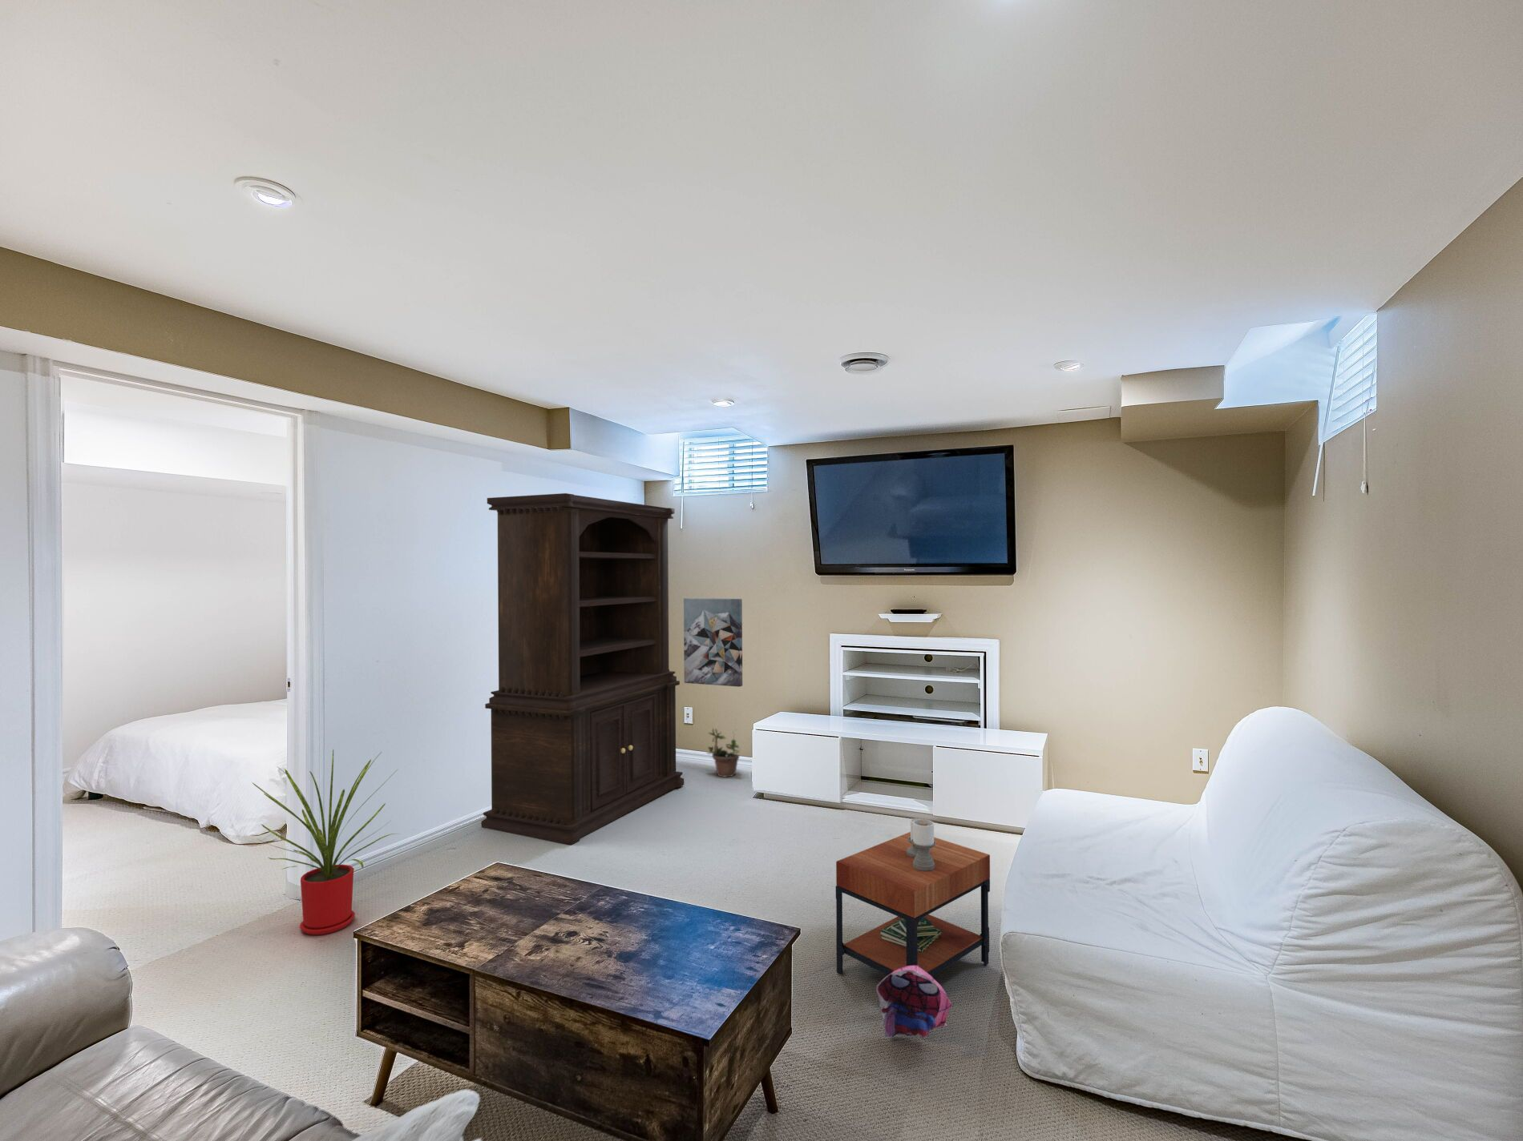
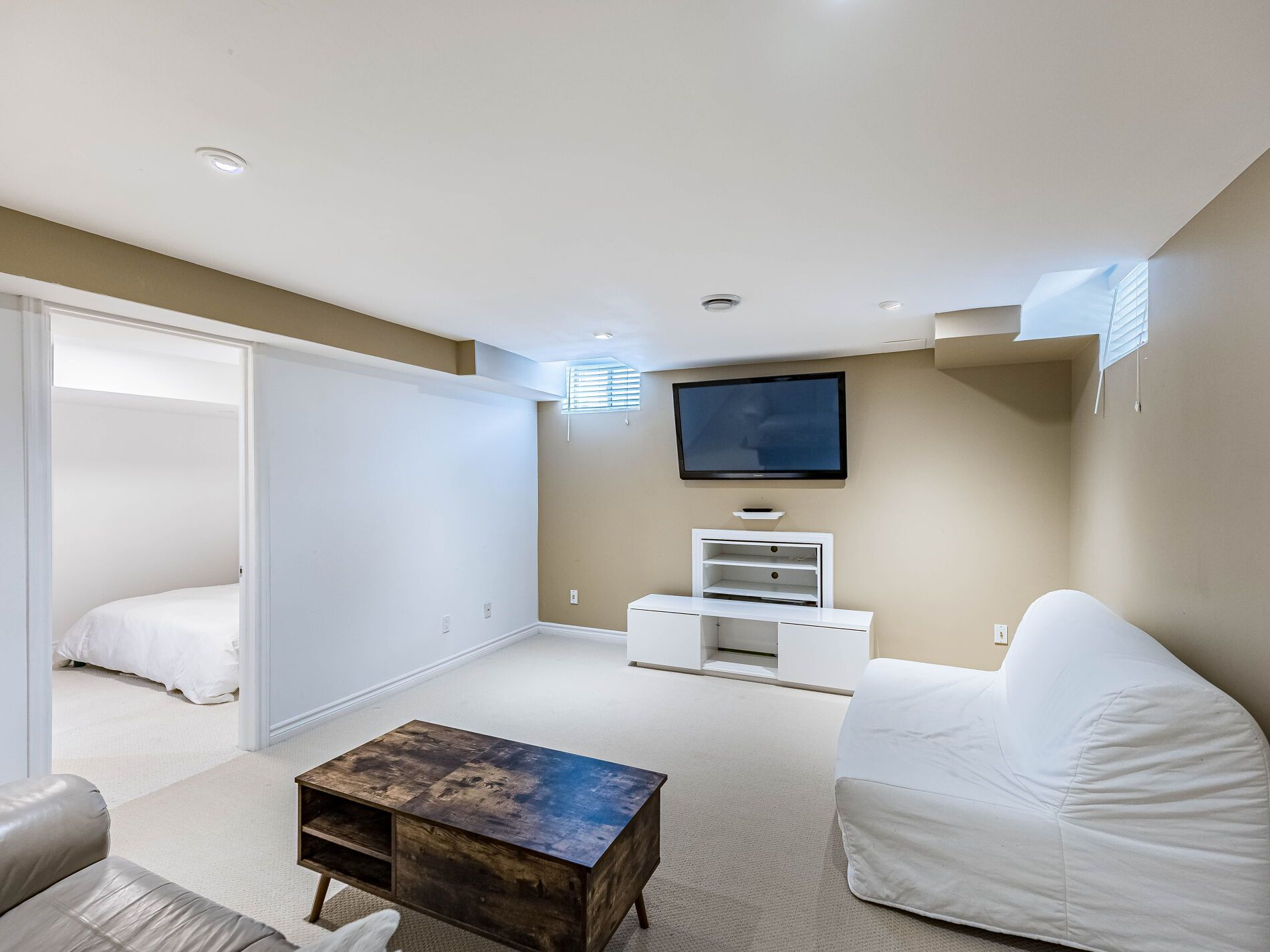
- plush toy (913, 1004)
- house plant (325, 840)
- hutch (591, 654)
- potted plant (726, 750)
- wall art (712, 641)
- side table (913, 892)
